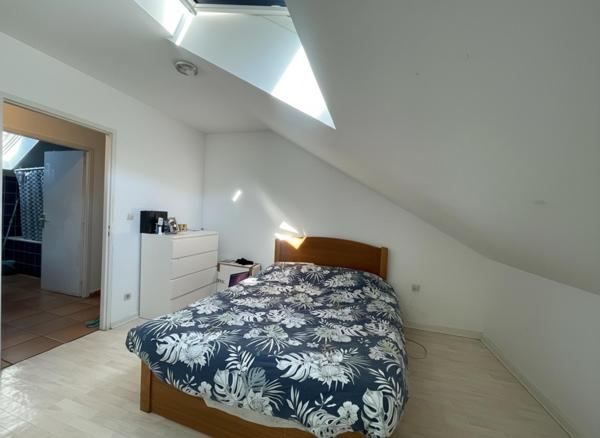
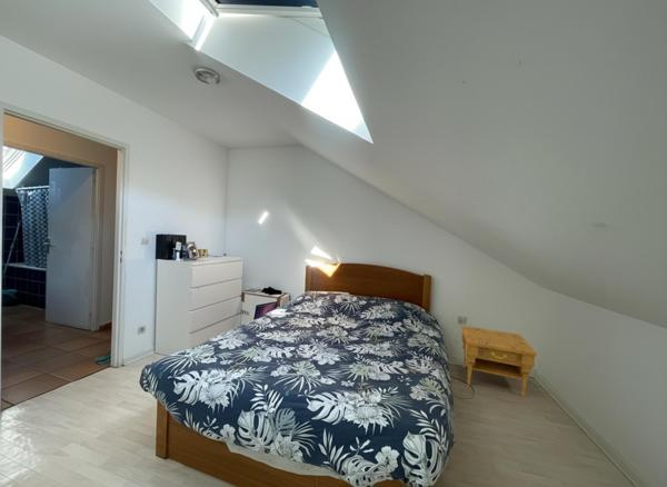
+ nightstand (492, 359)
